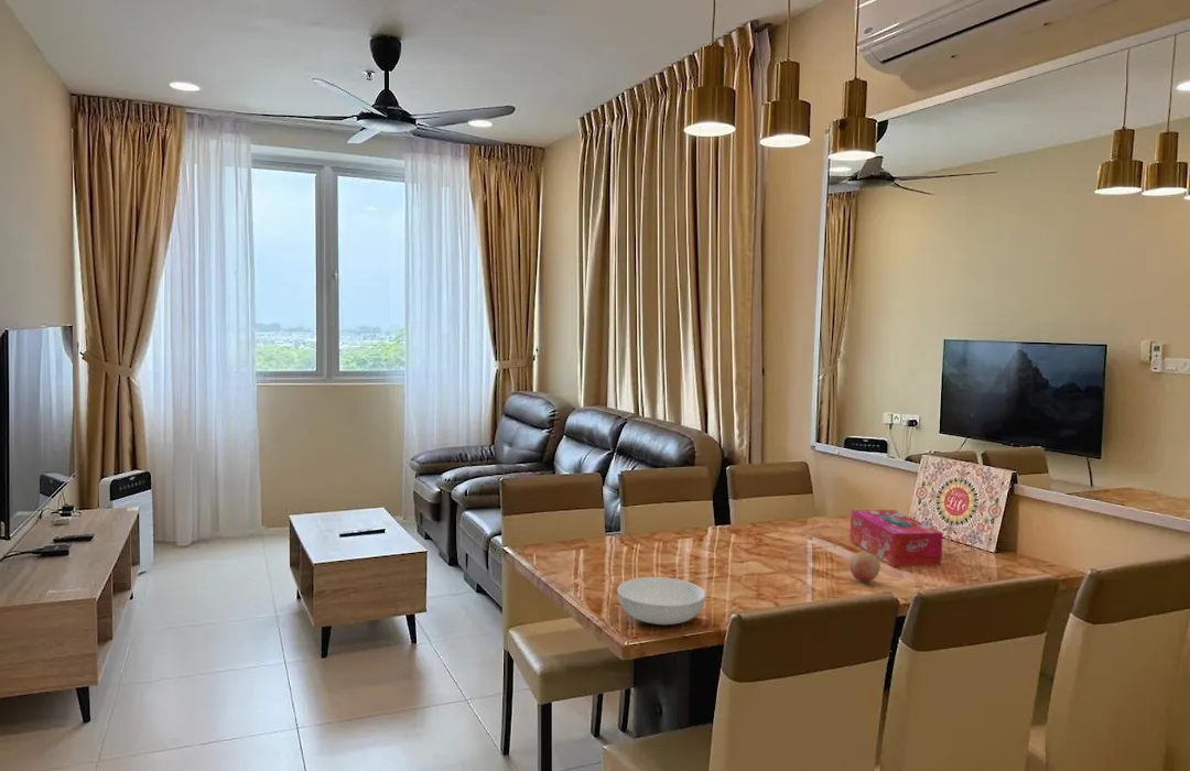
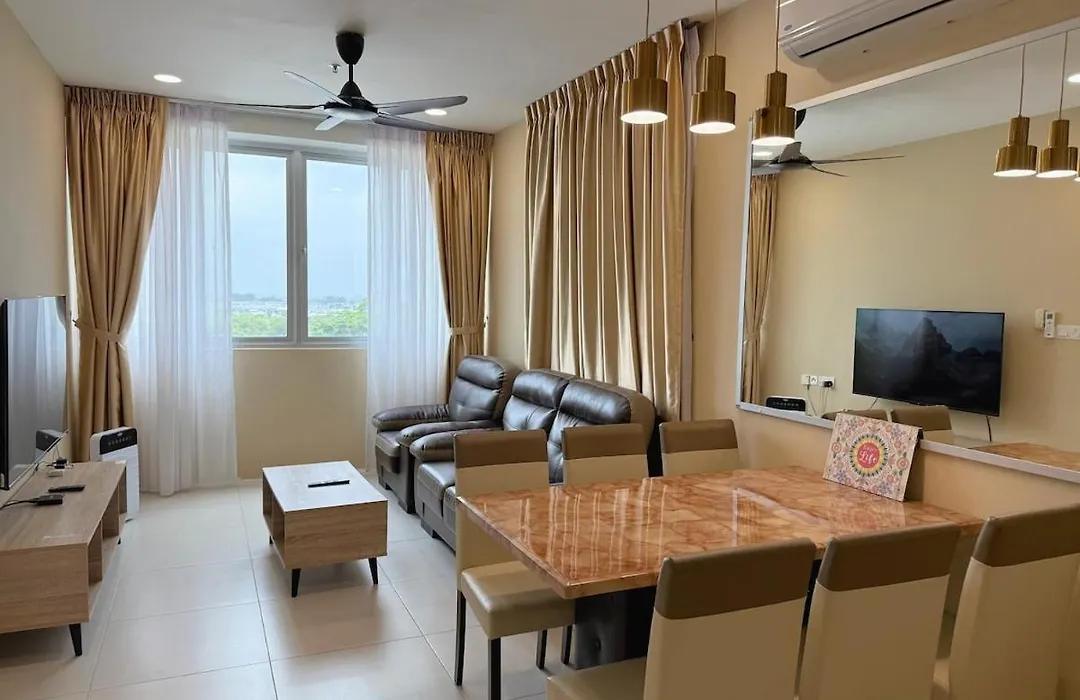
- serving bowl (660, 604)
- tissue box (894, 536)
- fruit (865, 567)
